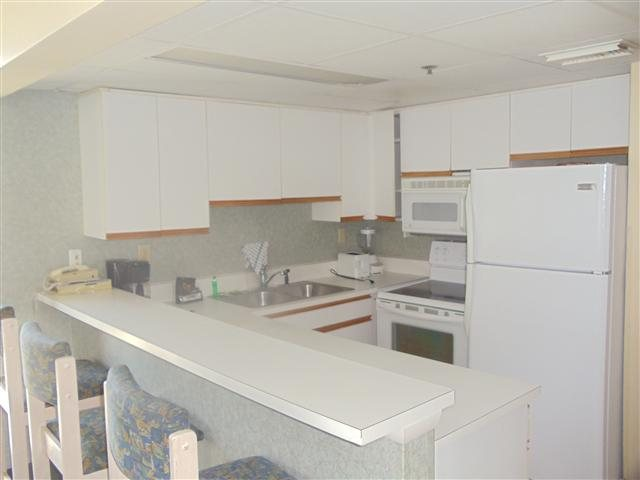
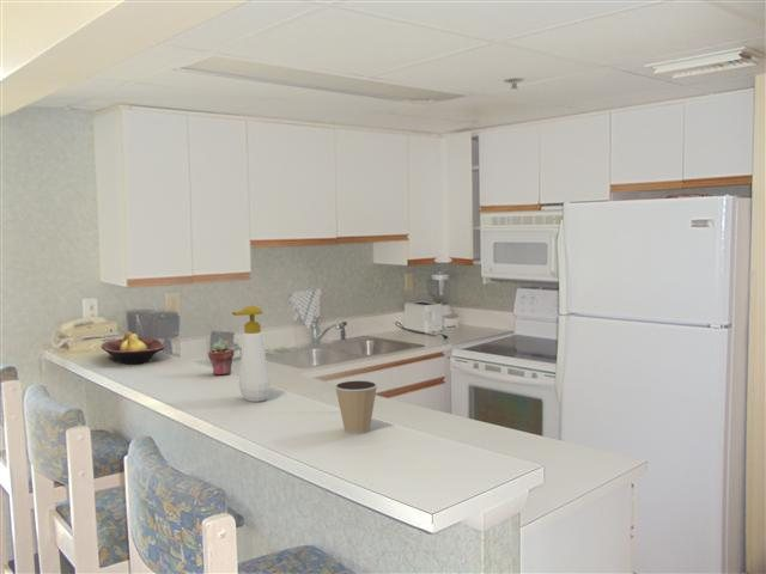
+ soap bottle (250, 353)
+ potted succulent (220, 356)
+ coffee cup (357, 408)
+ fruit bowl (132, 346)
